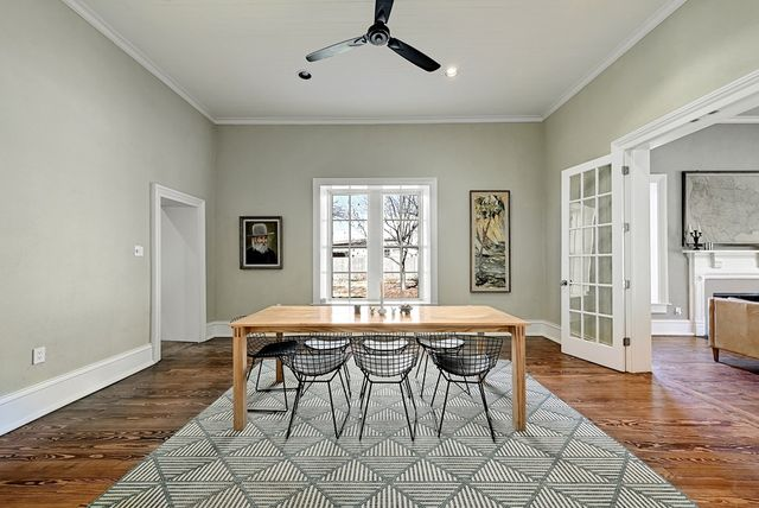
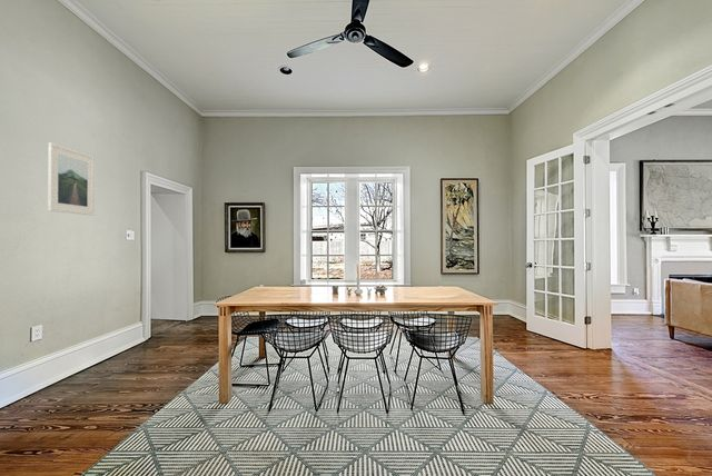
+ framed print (72, 181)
